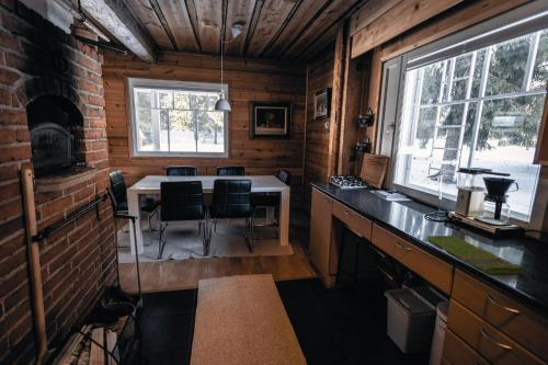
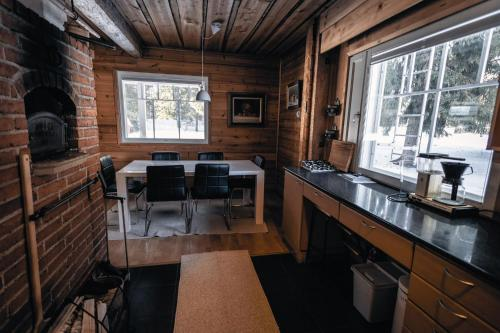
- dish towel (468, 250)
